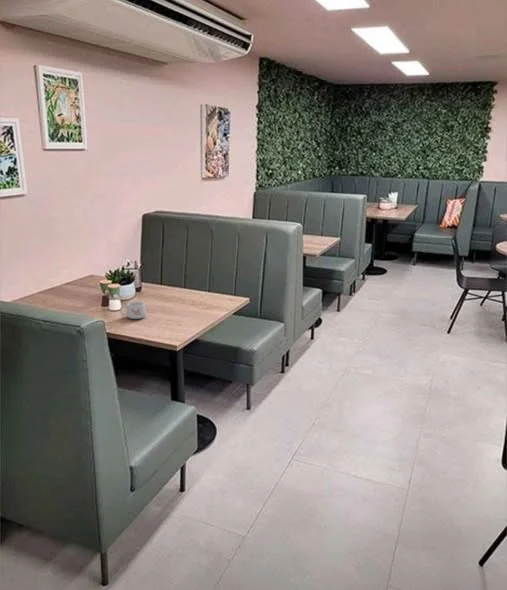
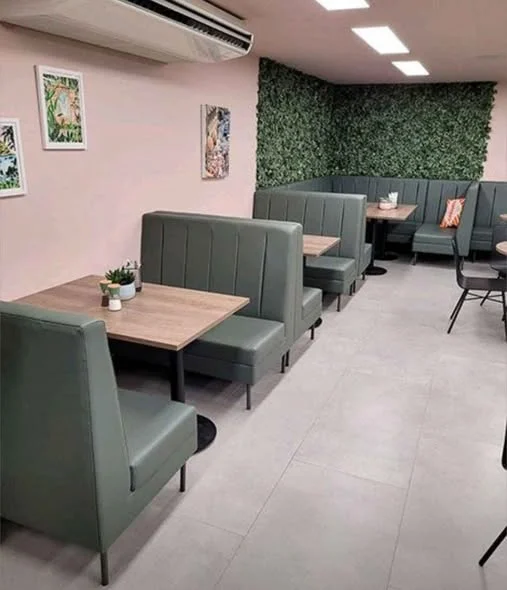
- mug (133, 310)
